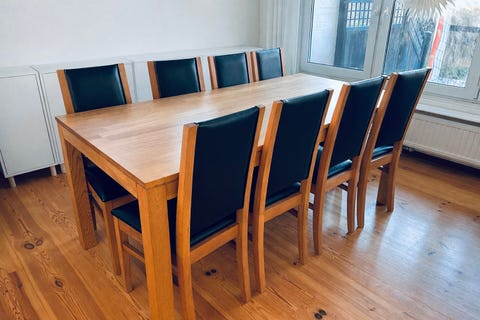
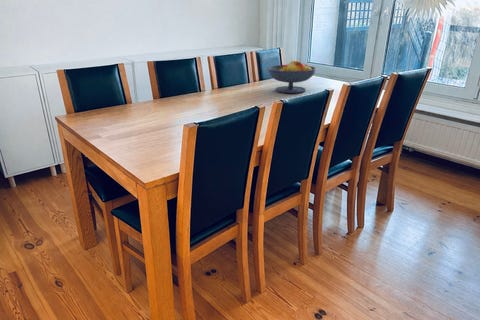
+ fruit bowl (291, 75)
